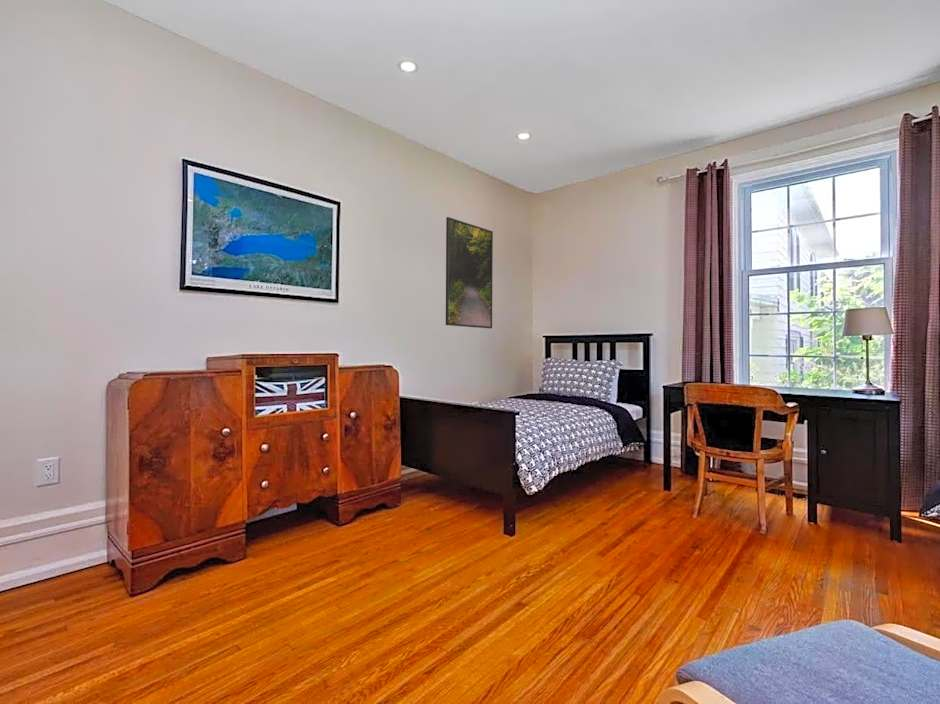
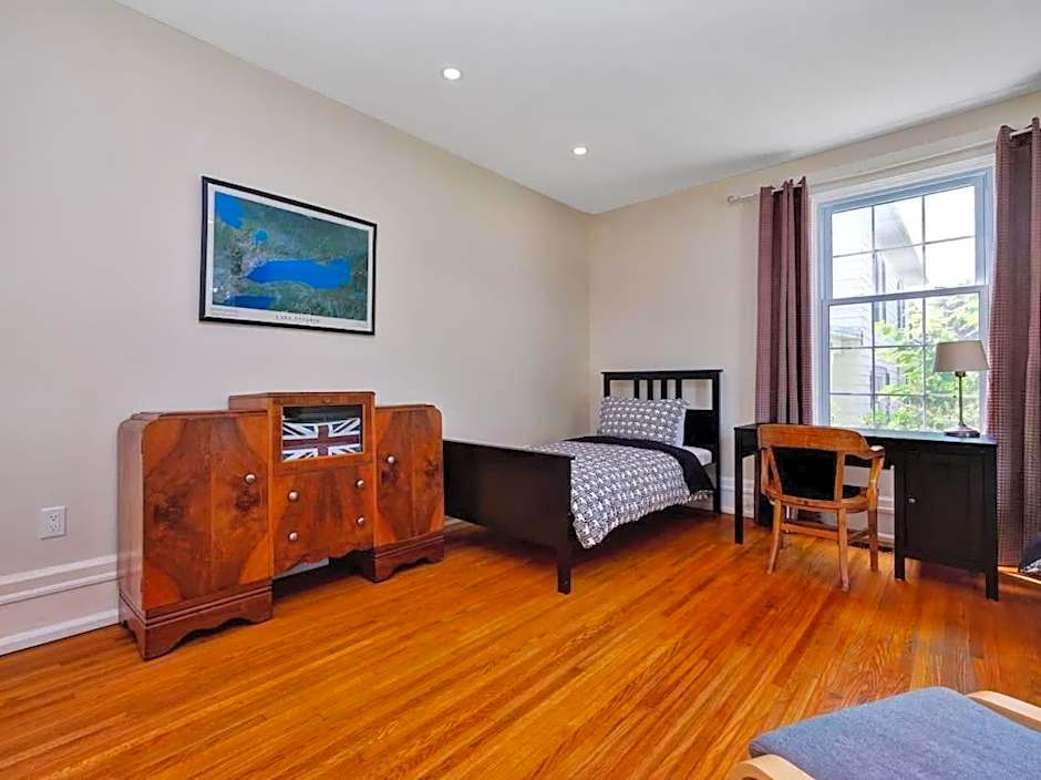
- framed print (470, 275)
